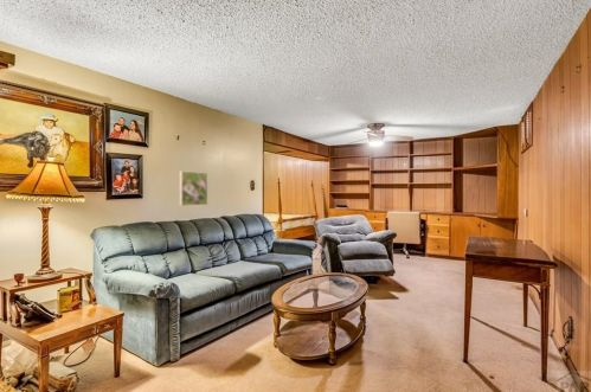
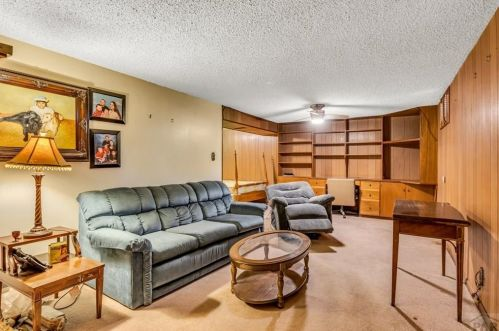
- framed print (194, 188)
